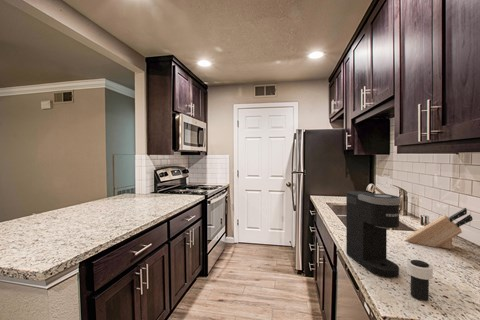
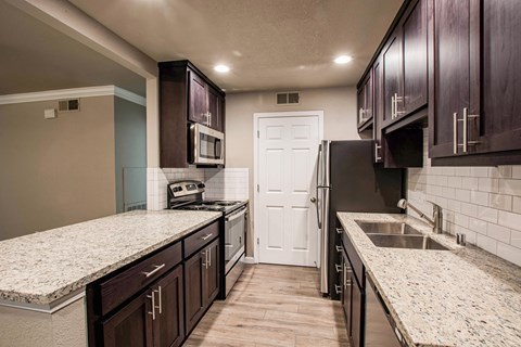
- cup (419, 279)
- coffee maker (370, 228)
- knife block (437, 225)
